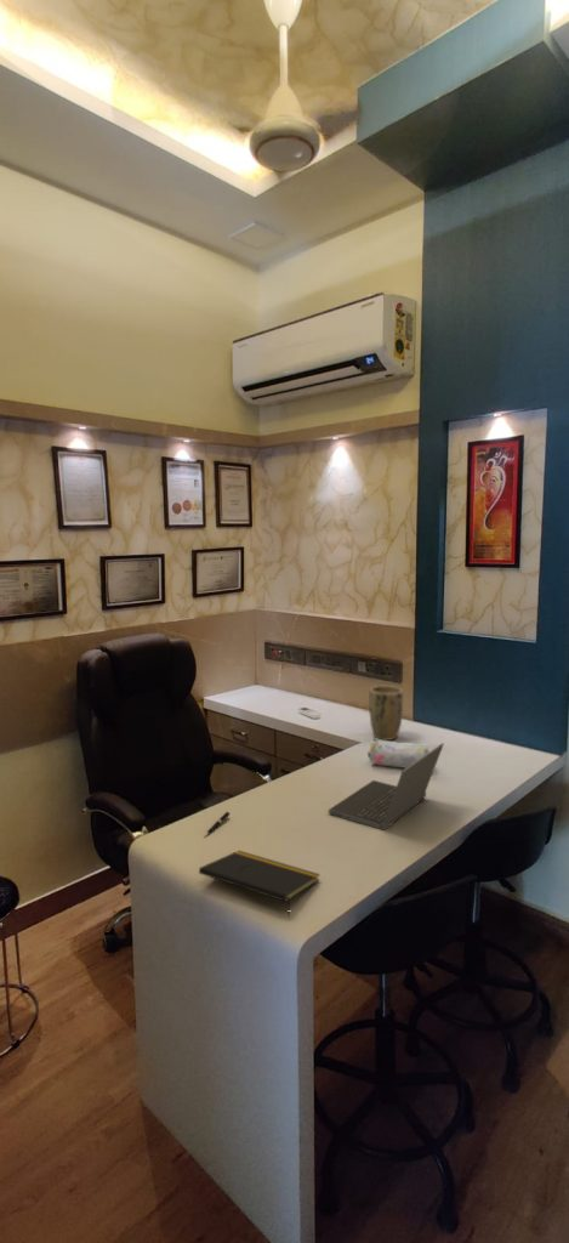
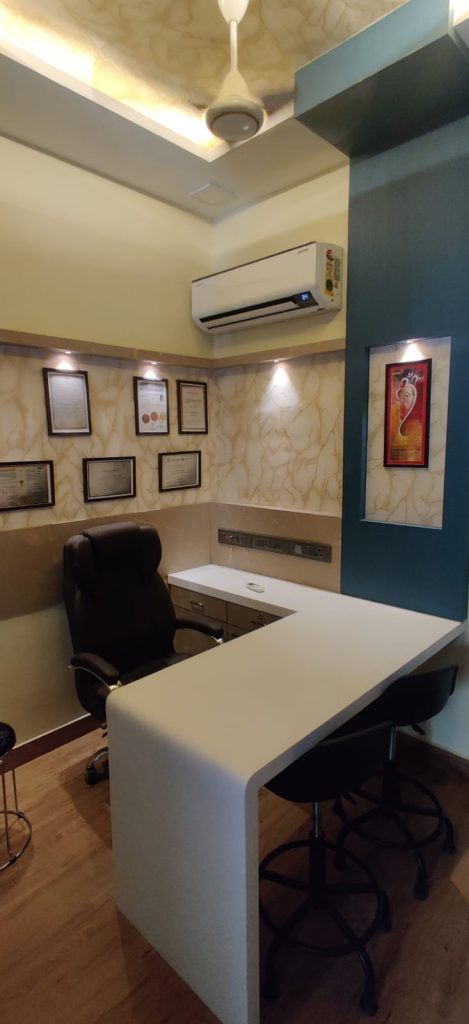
- laptop computer (385, 783)
- pencil case (398, 753)
- plant pot (385, 713)
- notepad (260, 874)
- pen (216, 823)
